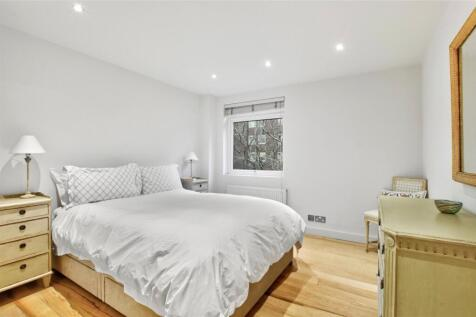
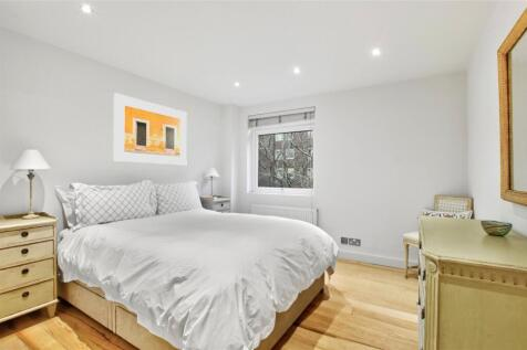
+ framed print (154, 134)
